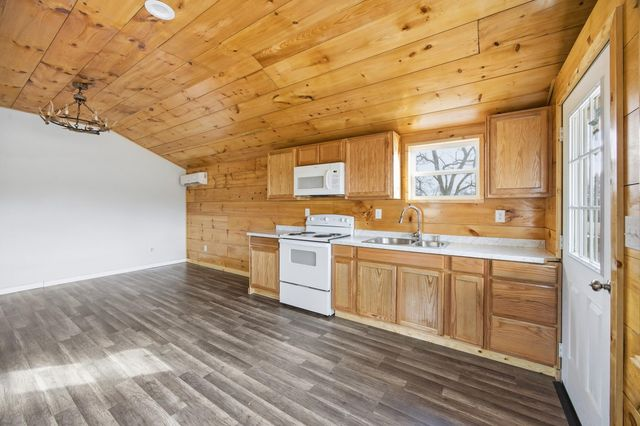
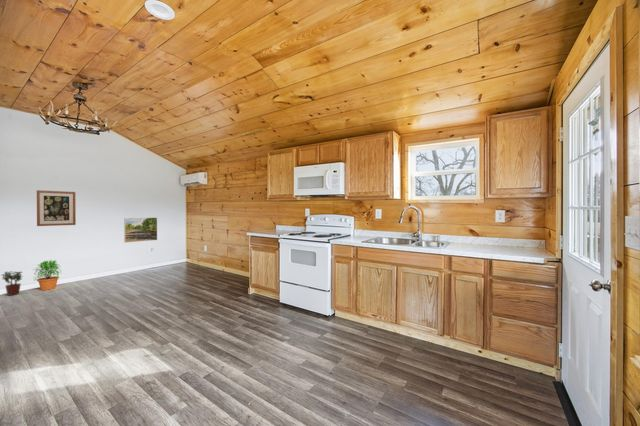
+ potted plant (11, 282)
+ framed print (141, 229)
+ potted plant (47, 274)
+ wall art (56, 208)
